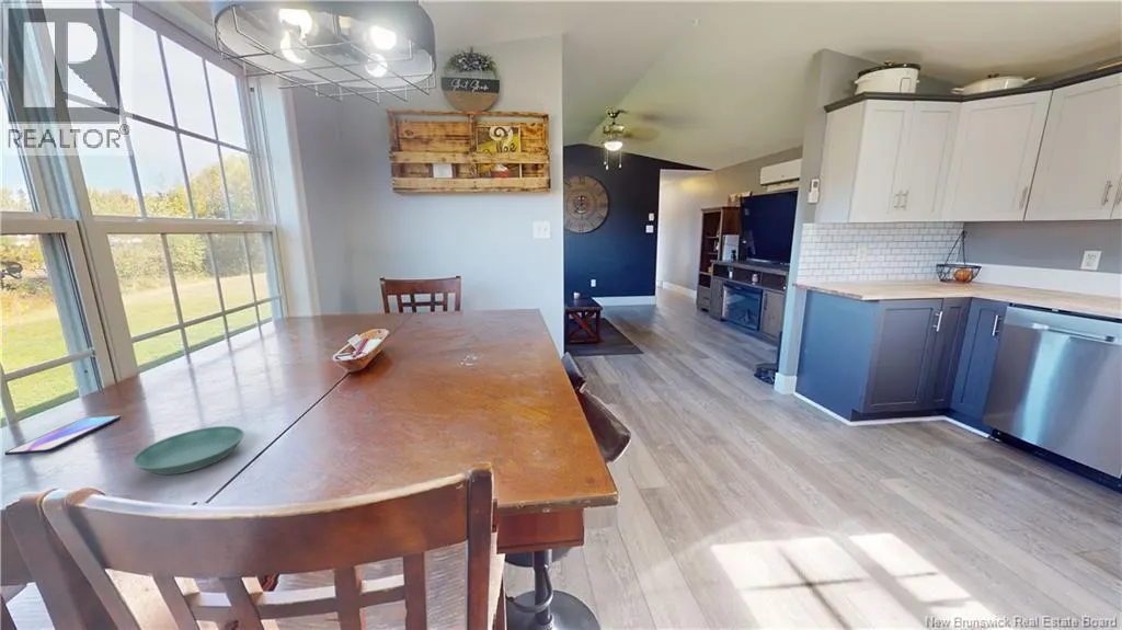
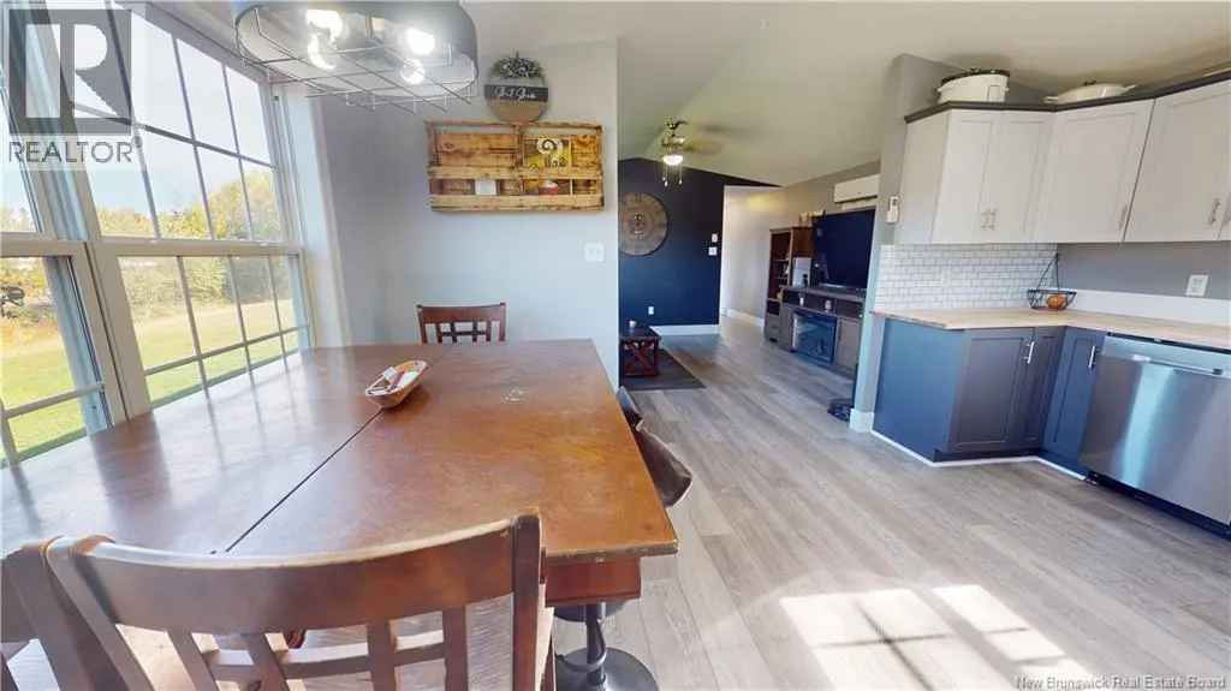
- smartphone (67, 433)
- saucer (193, 451)
